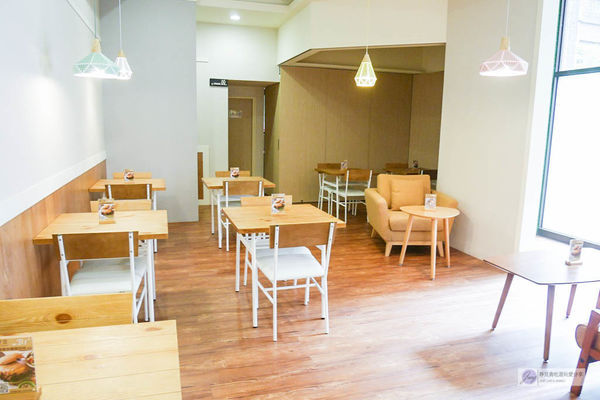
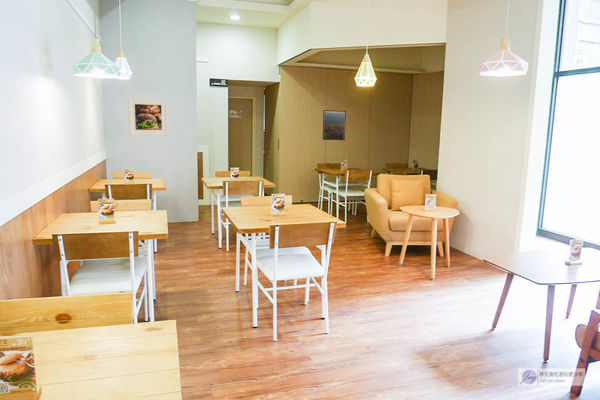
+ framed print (148, 117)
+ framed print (334, 125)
